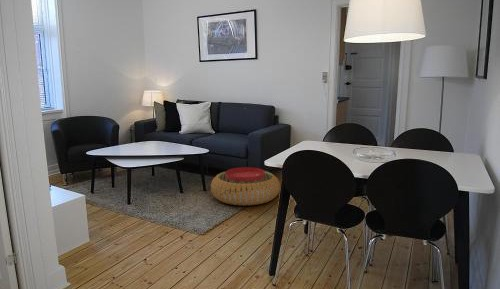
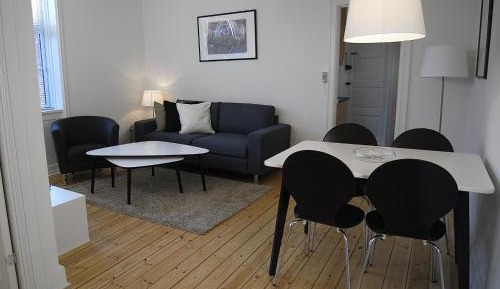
- pouf (245, 184)
